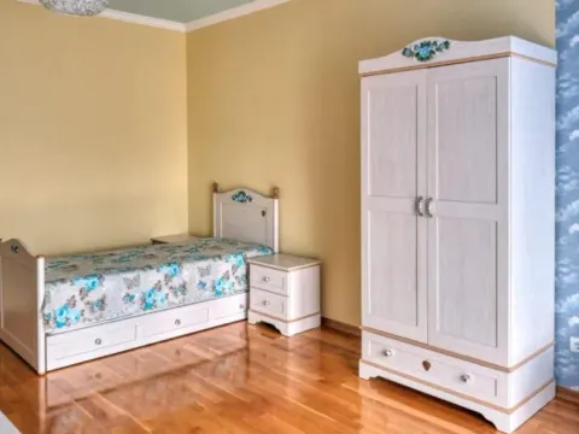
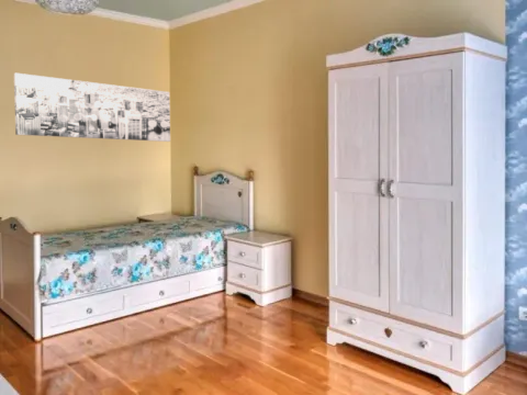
+ wall art (100, 111)
